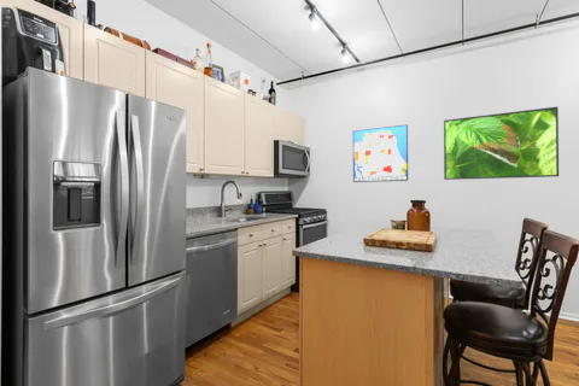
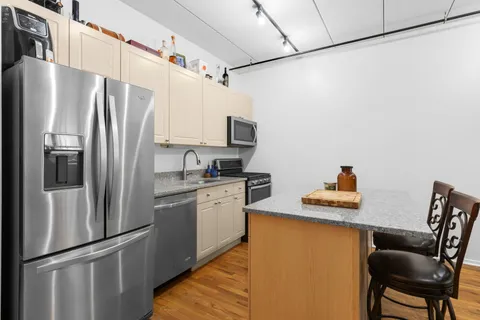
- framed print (496, 146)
- wall art (379, 154)
